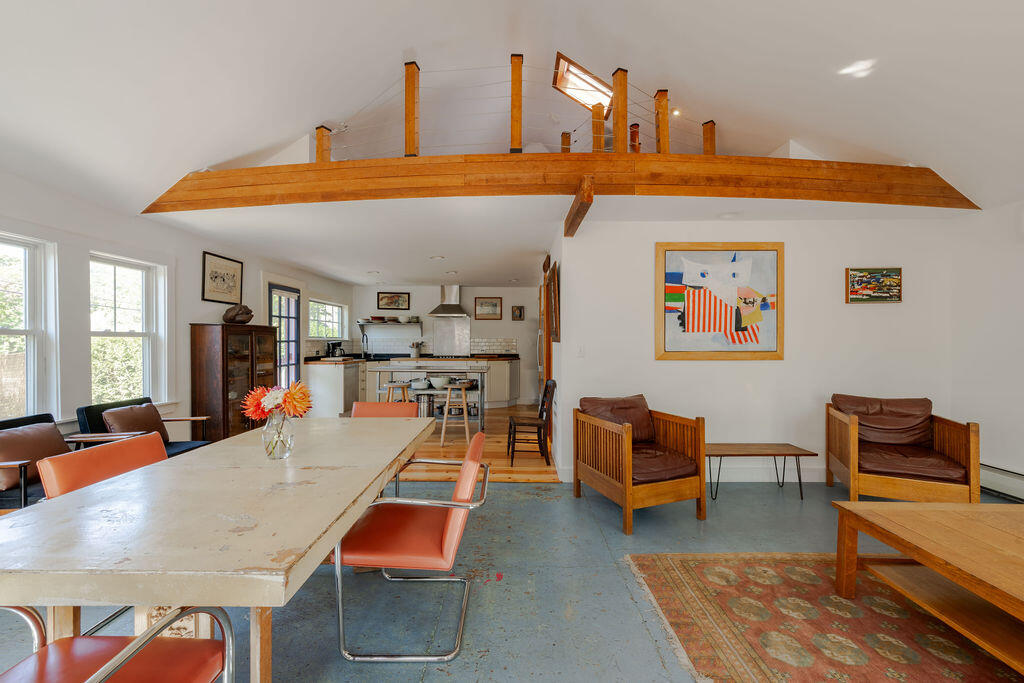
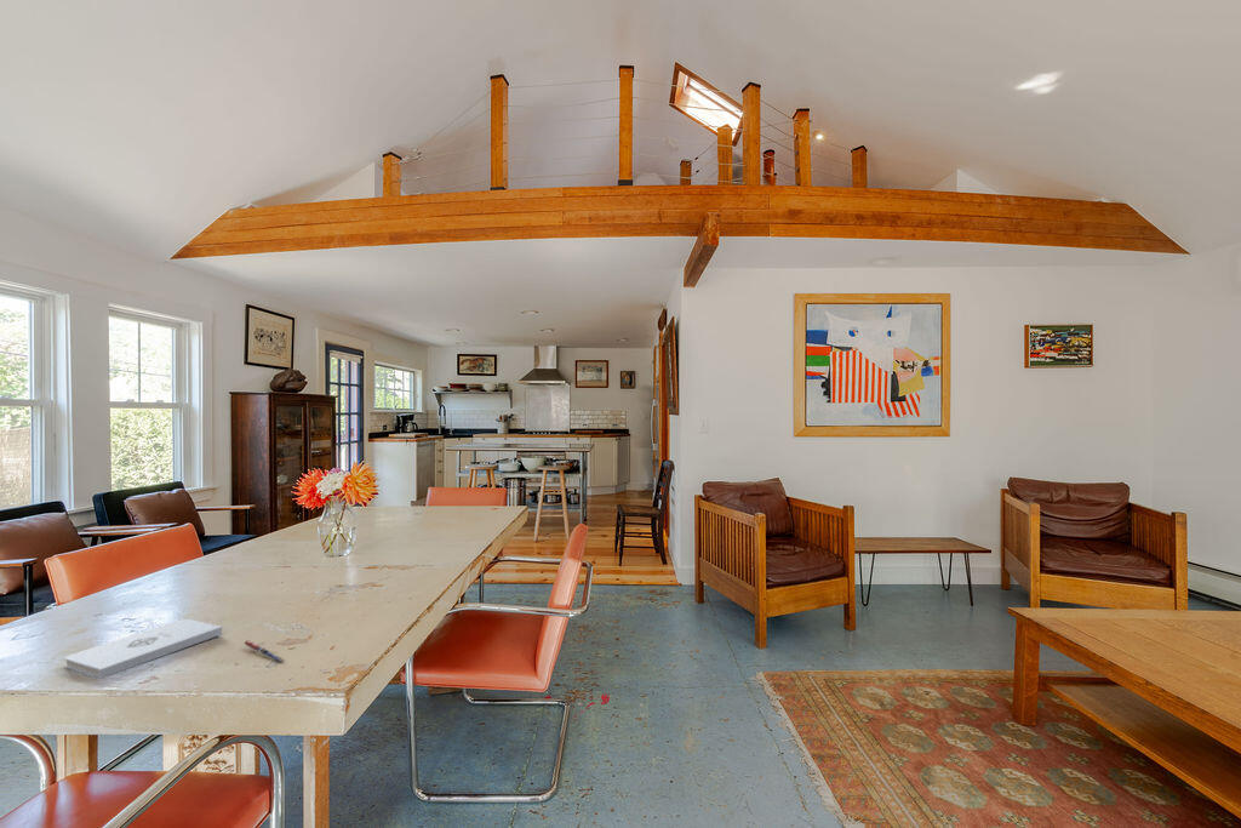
+ notepad (147, 645)
+ pen (263, 650)
